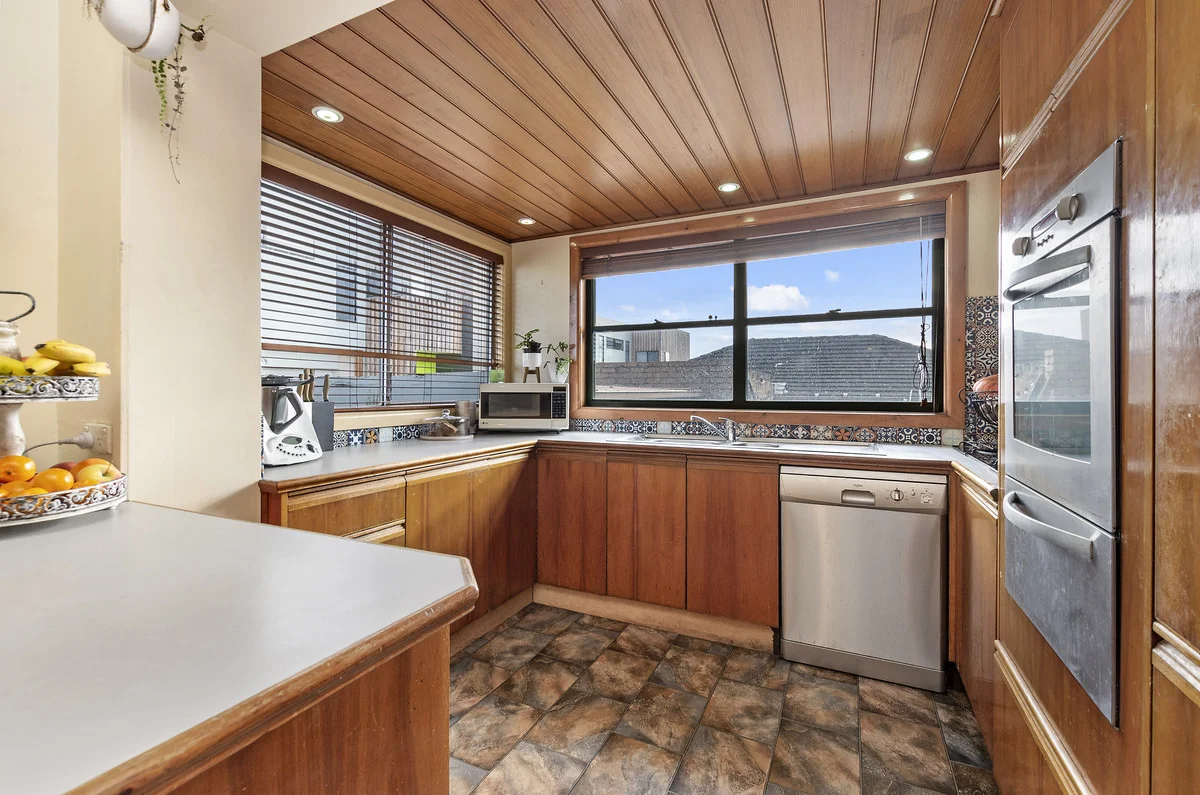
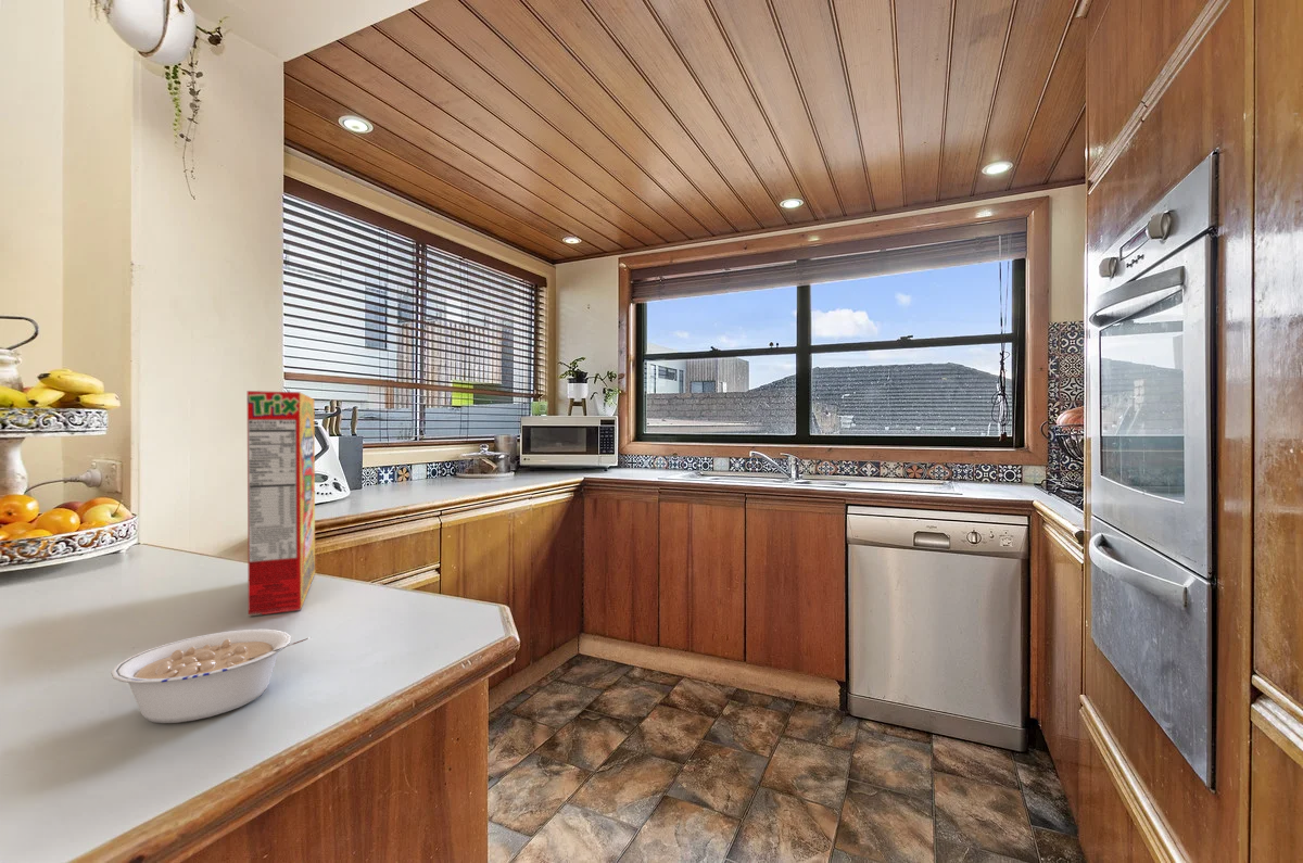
+ legume (215, 670)
+ cereal box (286, 493)
